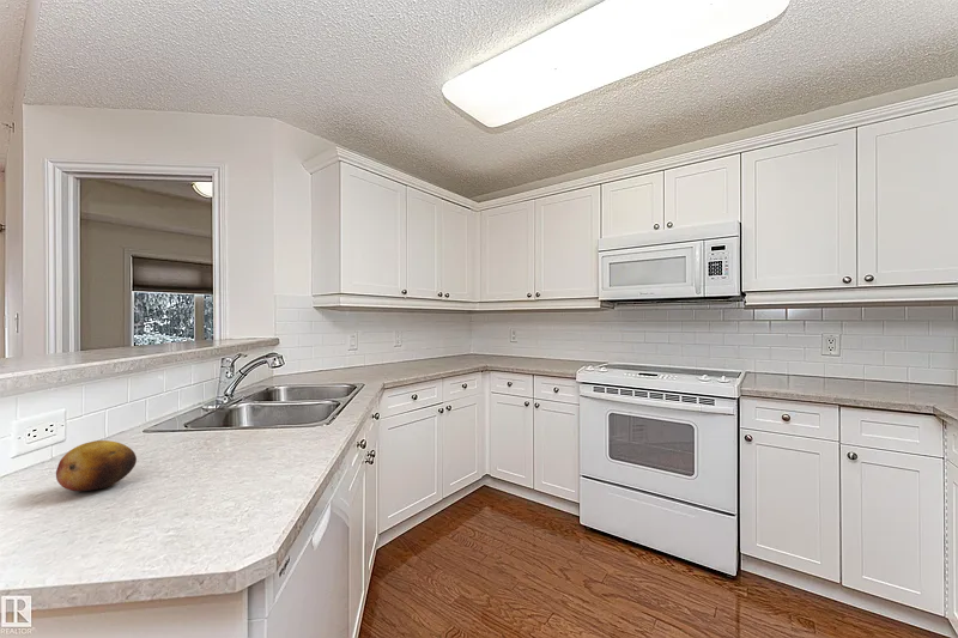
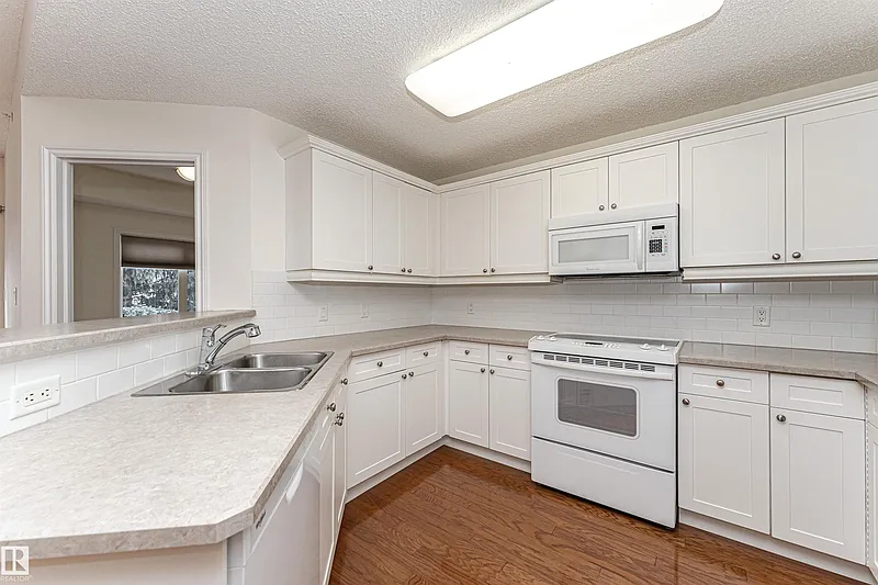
- fruit (98, 463)
